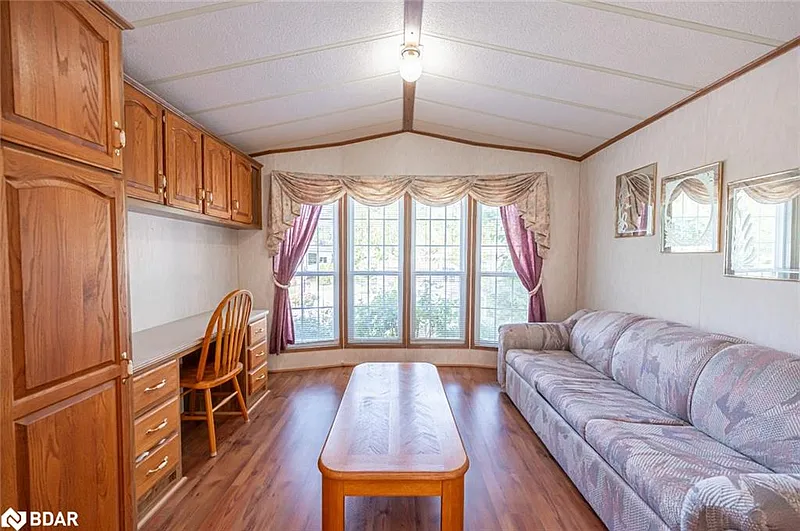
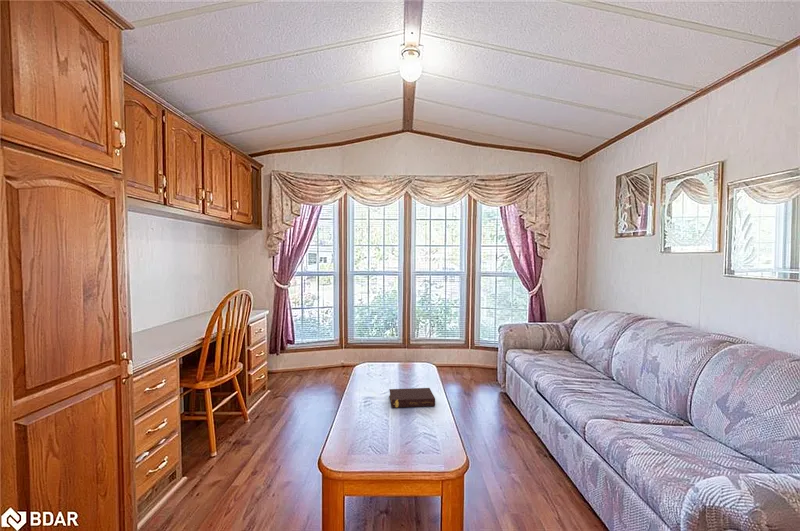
+ book (411, 397)
